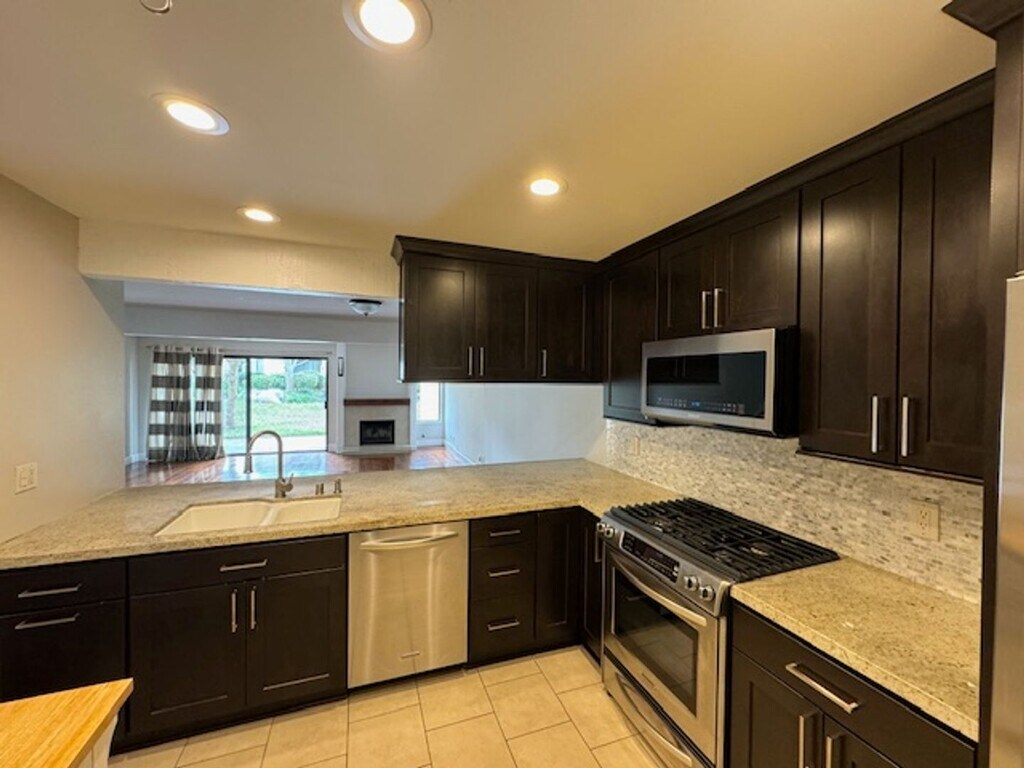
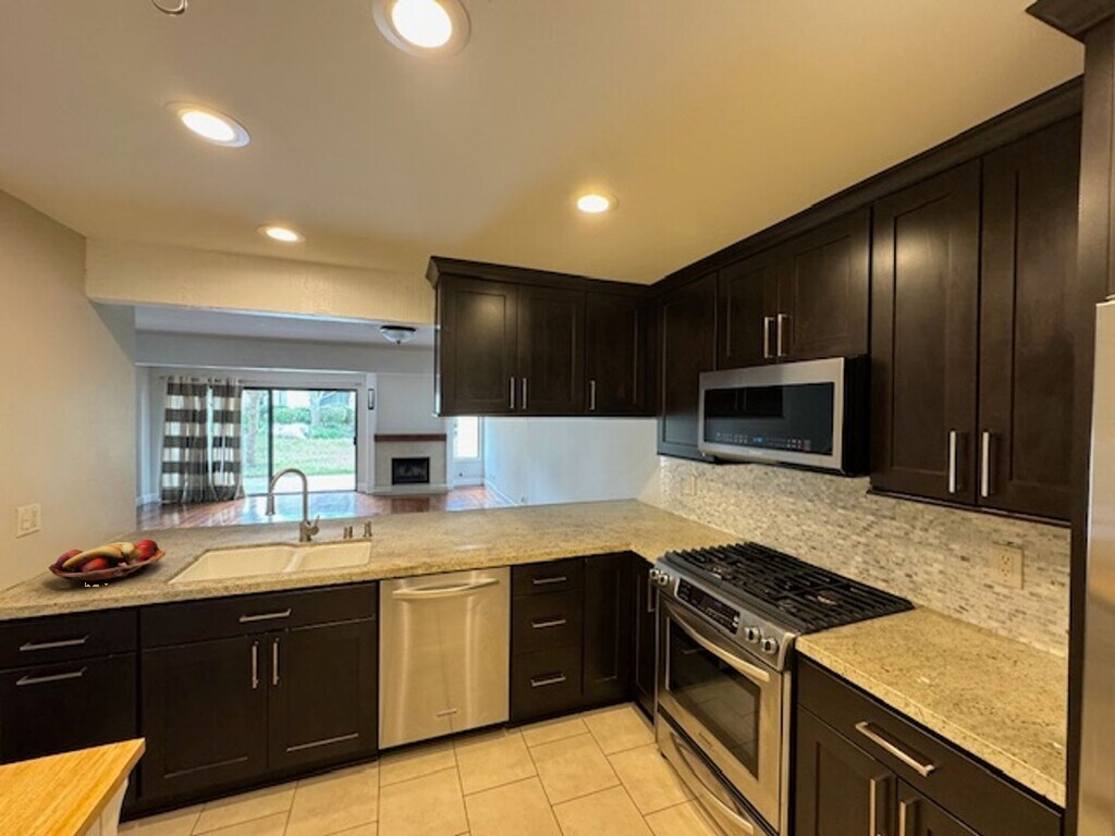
+ fruit basket (112, 558)
